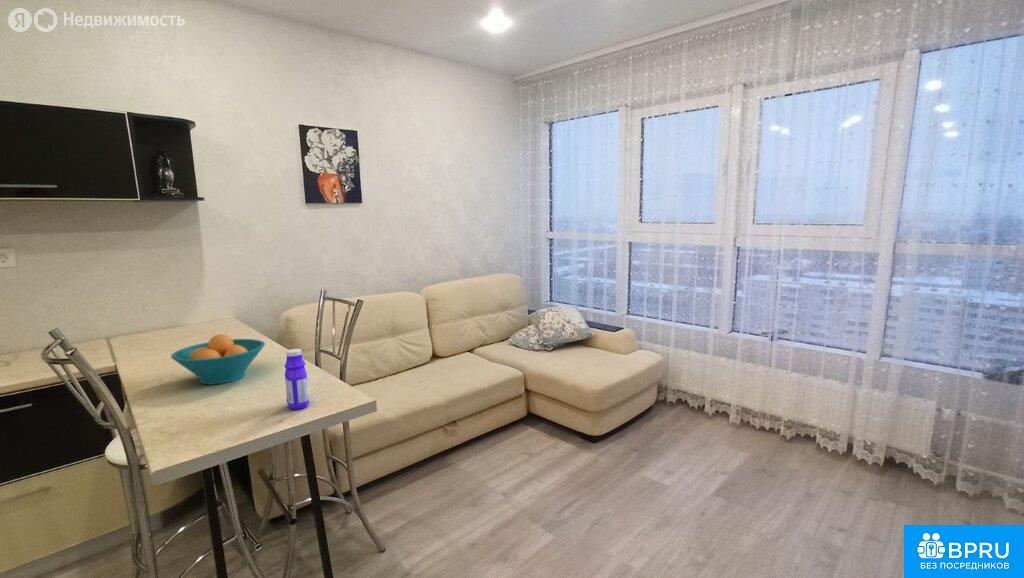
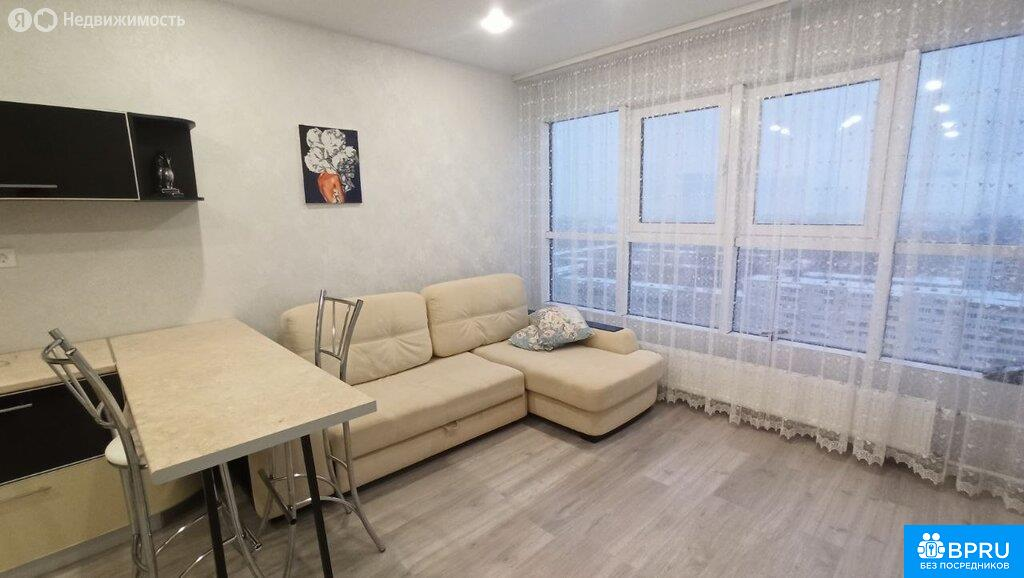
- bottle (296, 378)
- fruit bowl (221, 356)
